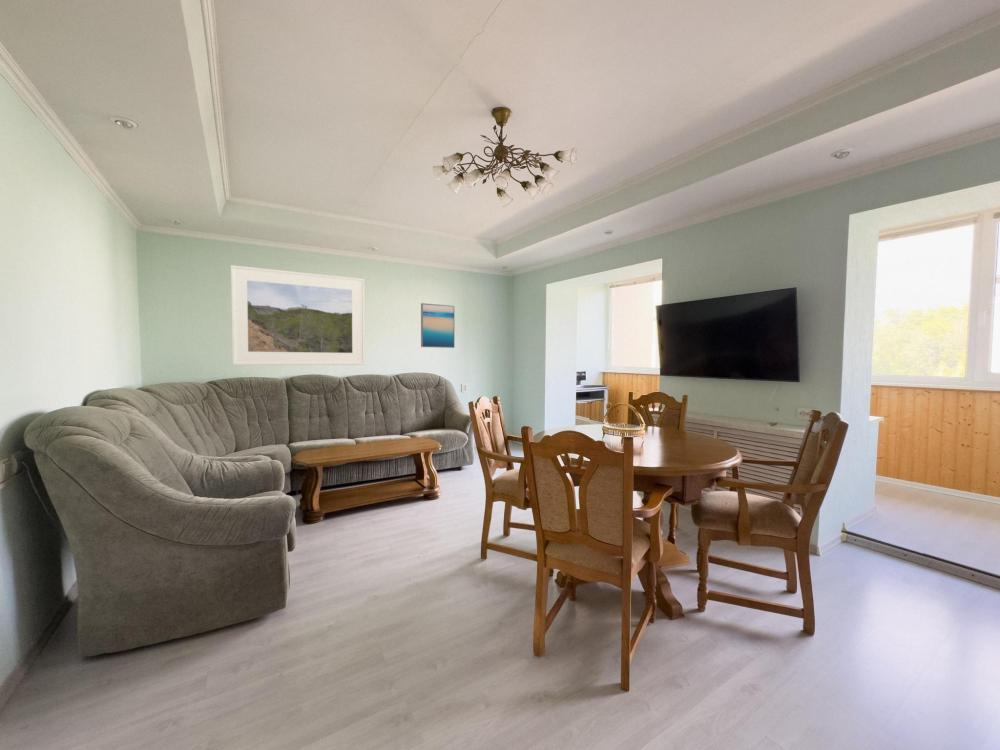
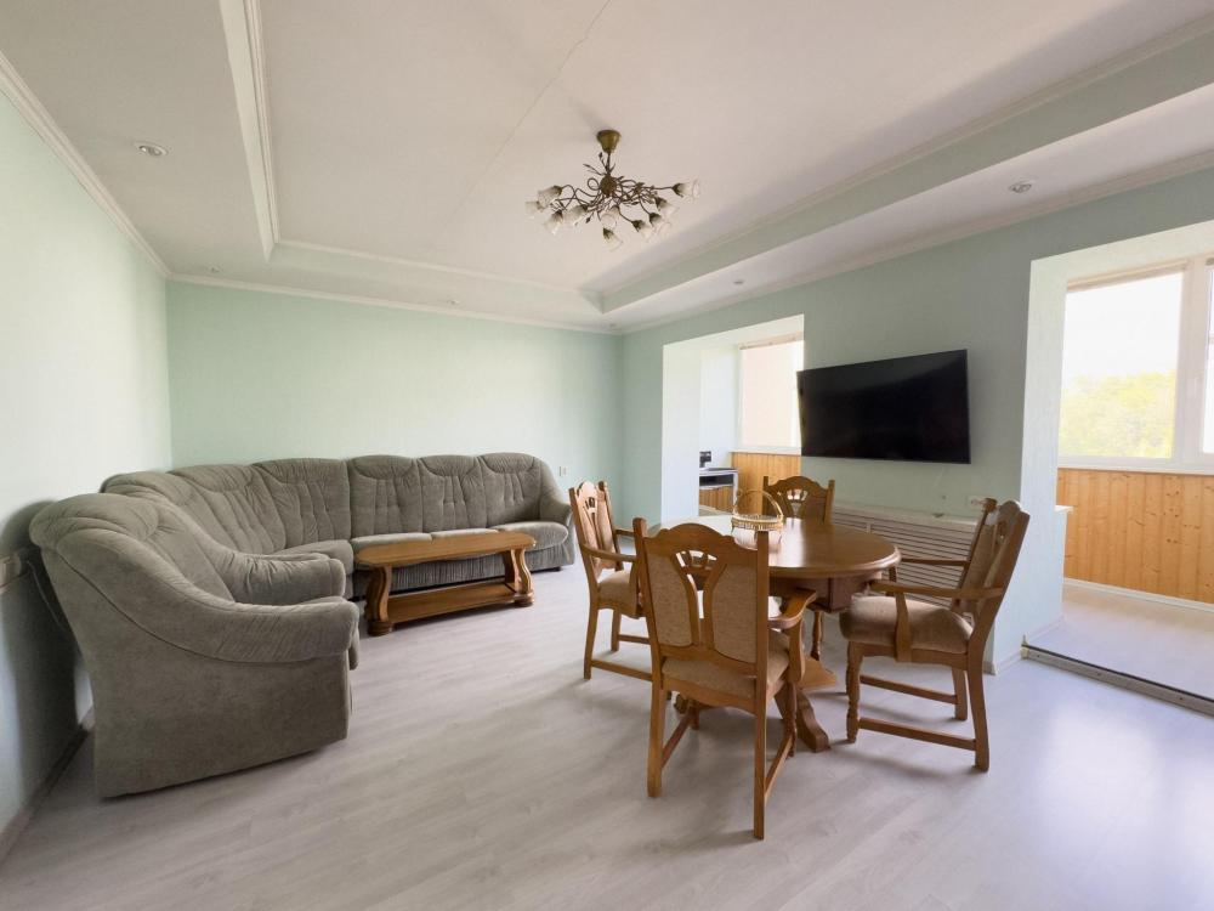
- wall art (438, 326)
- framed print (302, 319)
